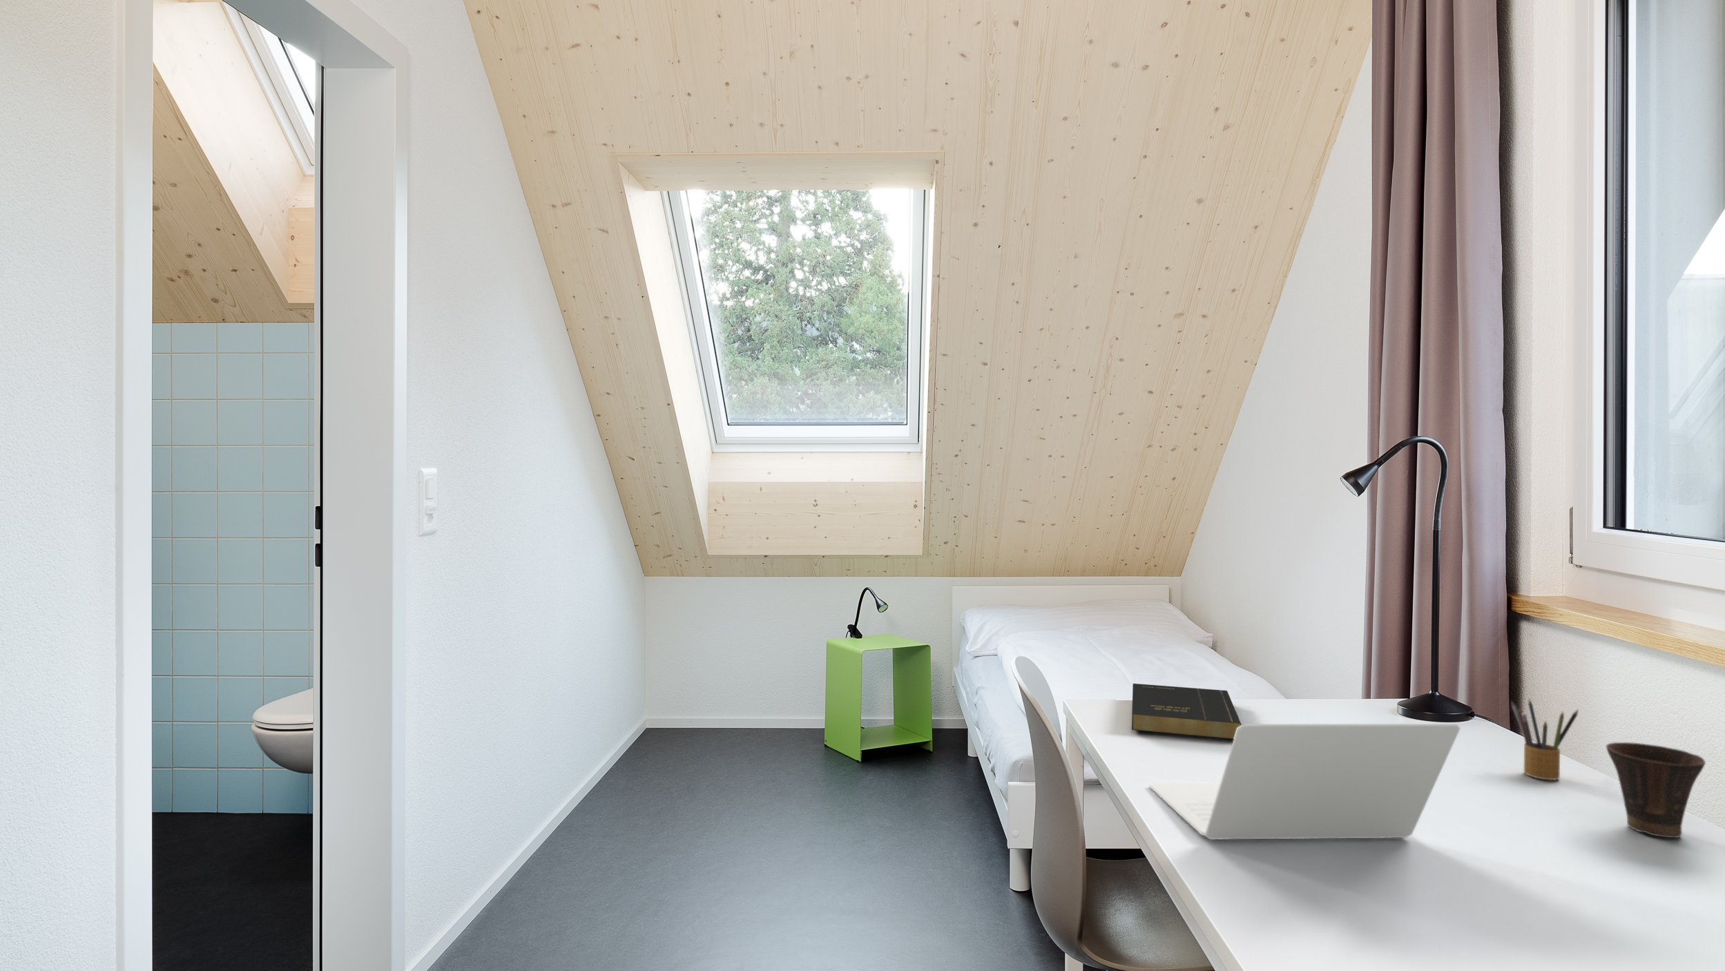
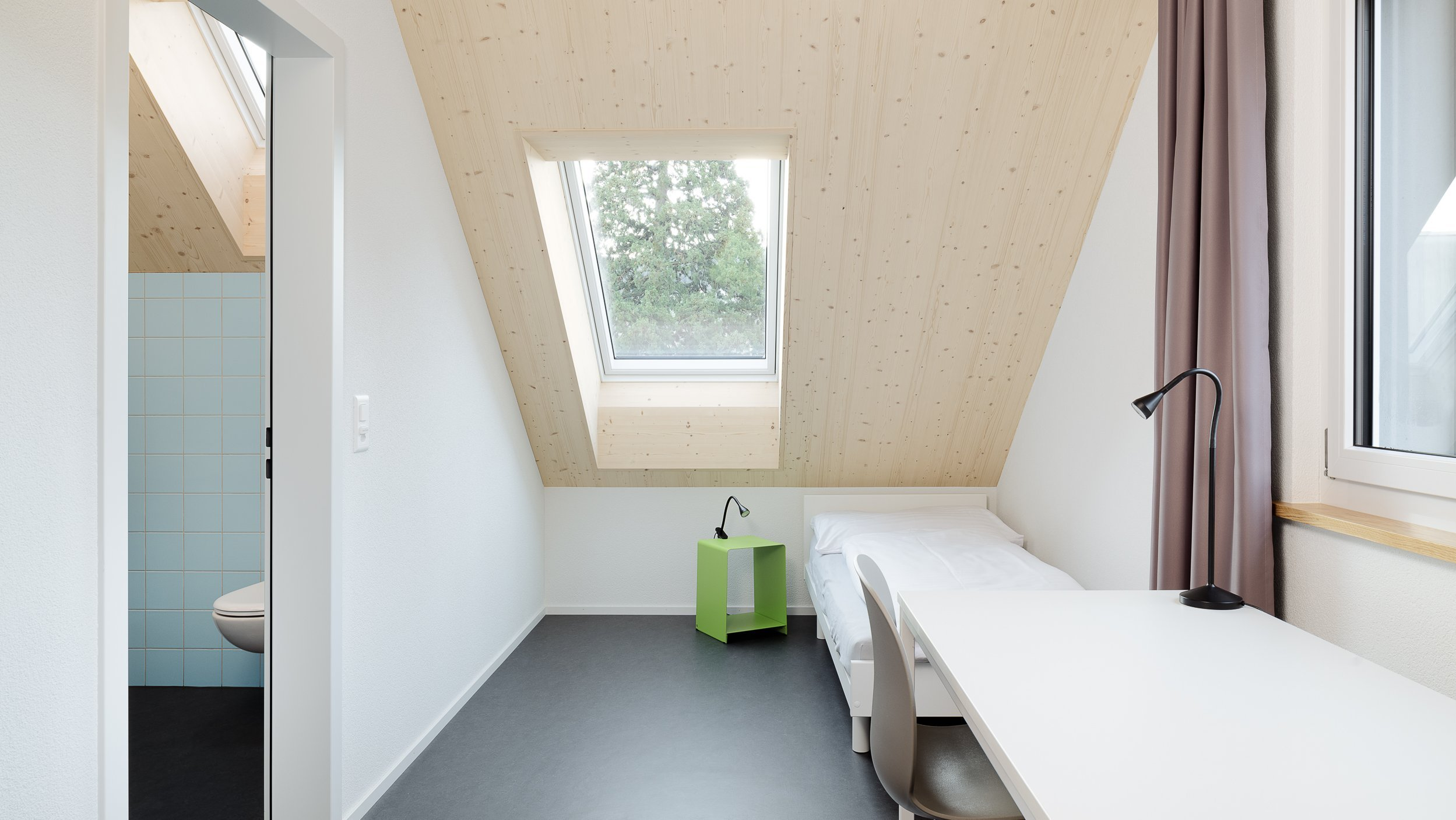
- cup (1653, 791)
- pencil box (1544, 739)
- book (1181, 708)
- laptop (1288, 752)
